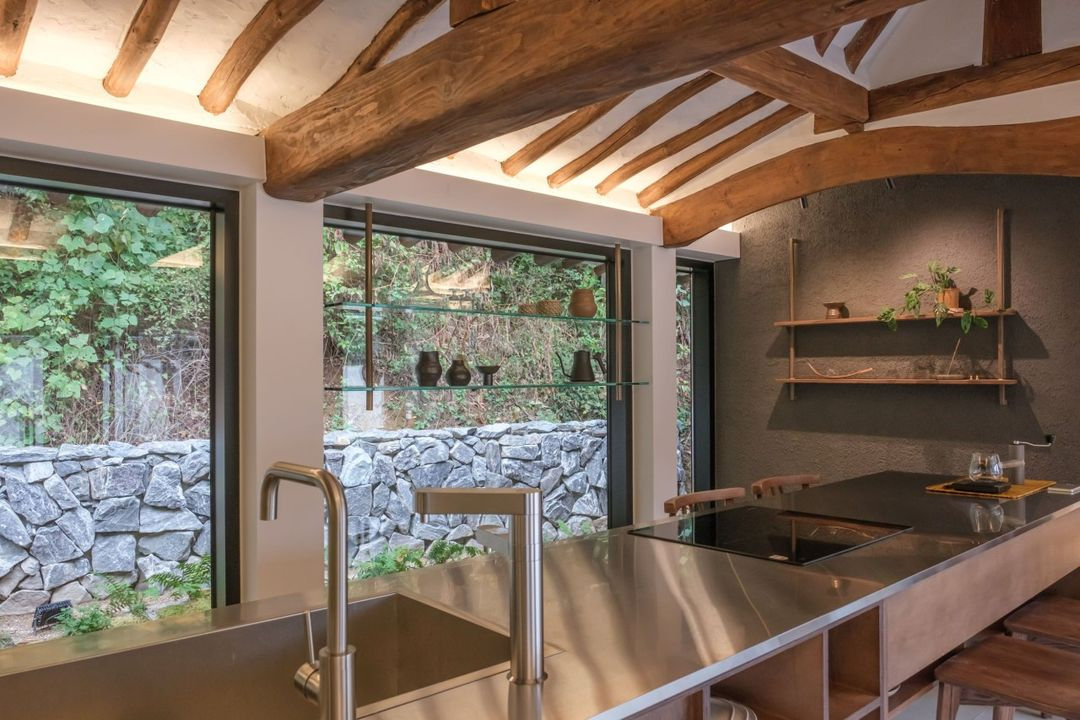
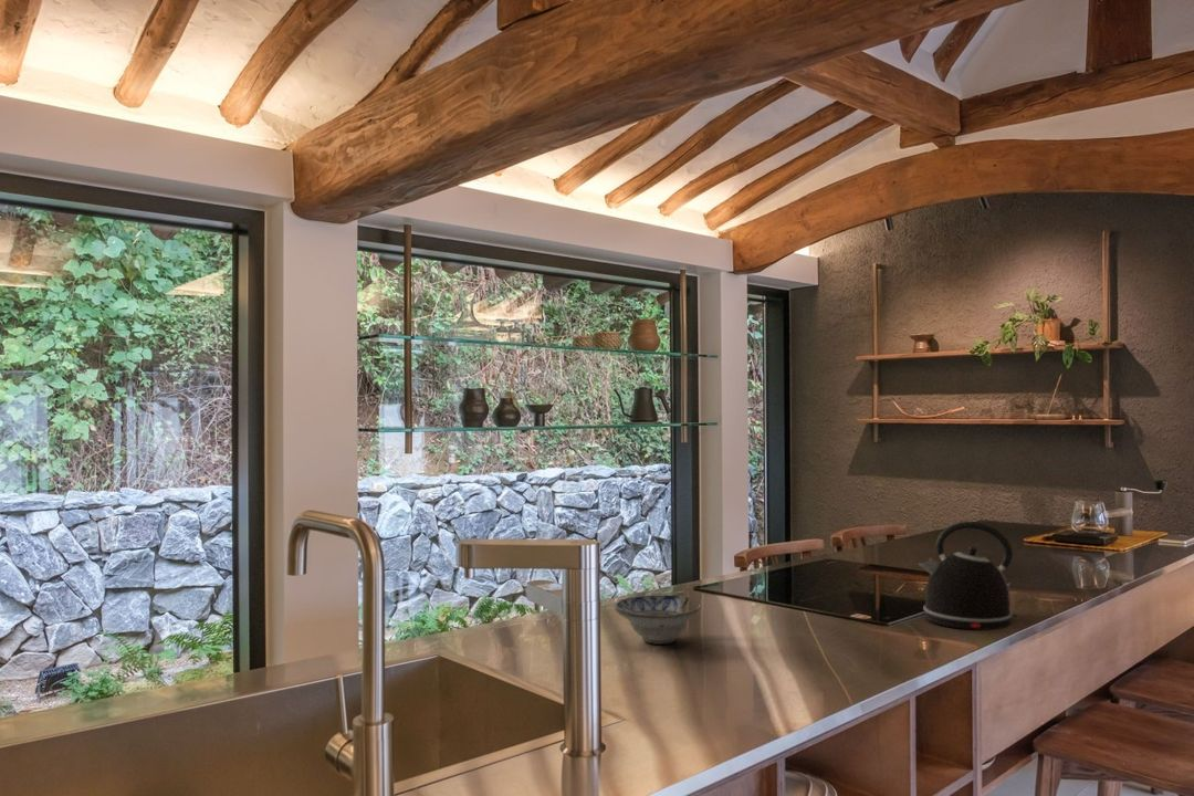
+ ceramic bowl (657, 621)
+ kettle (967, 570)
